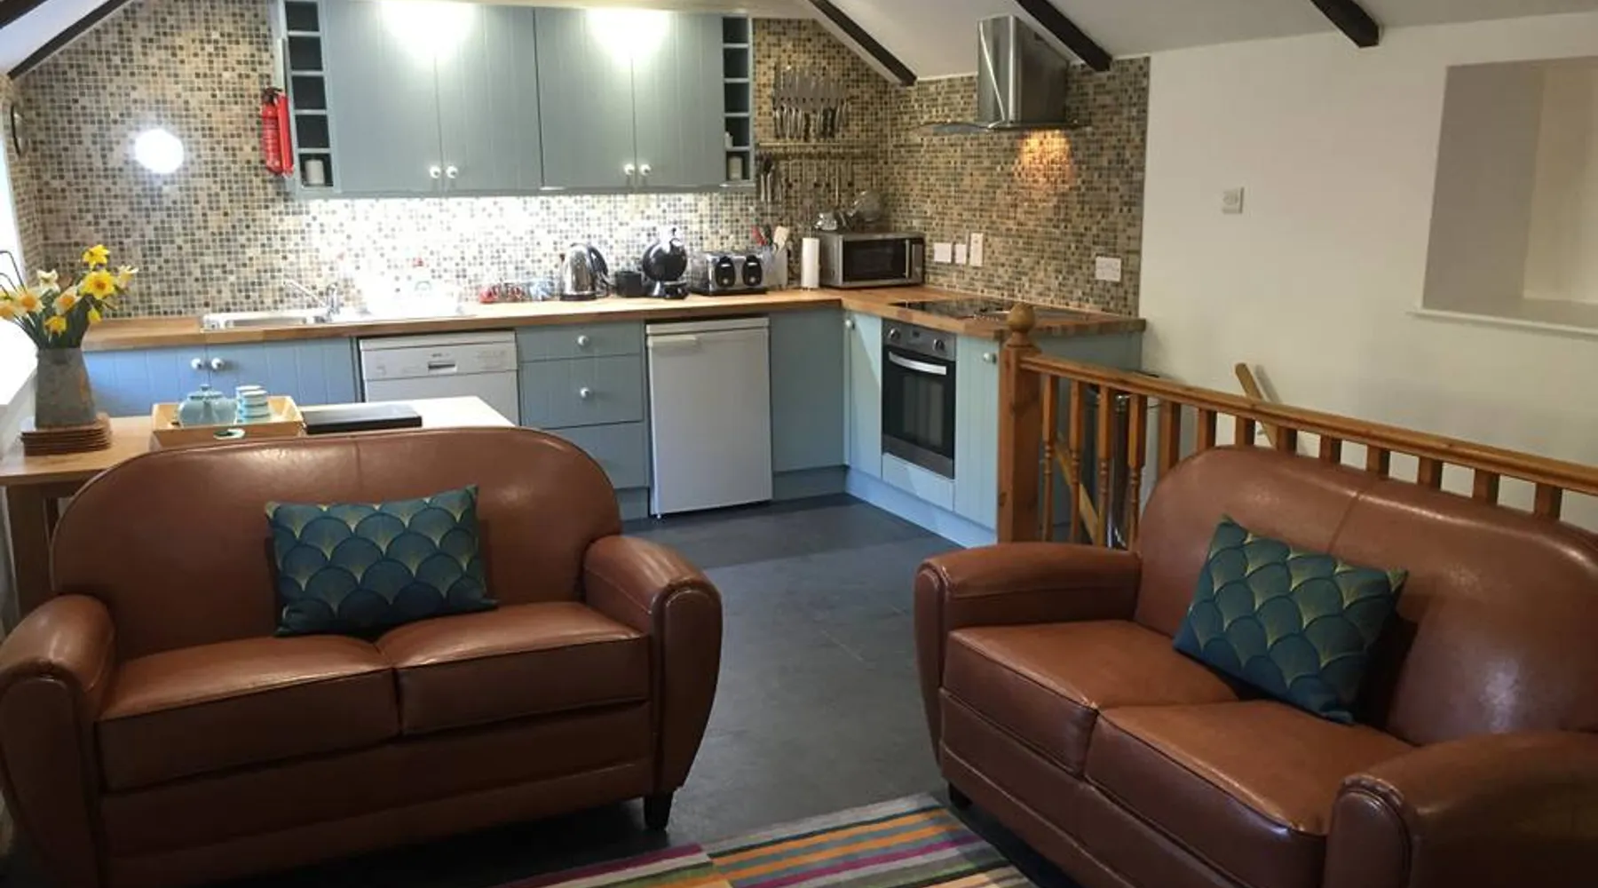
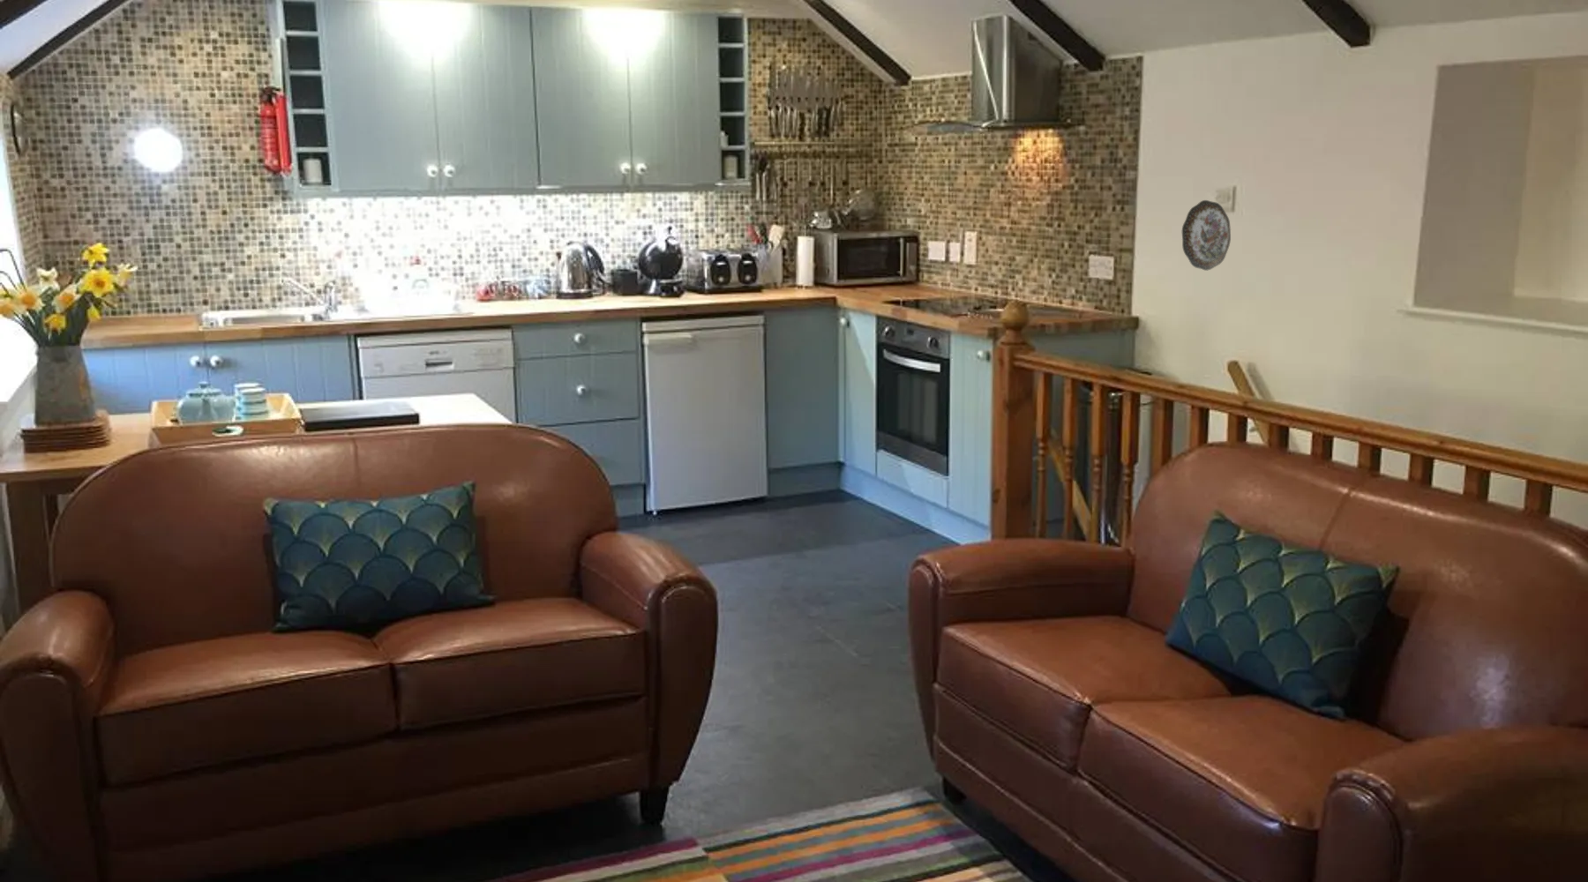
+ decorative plate (1208, 235)
